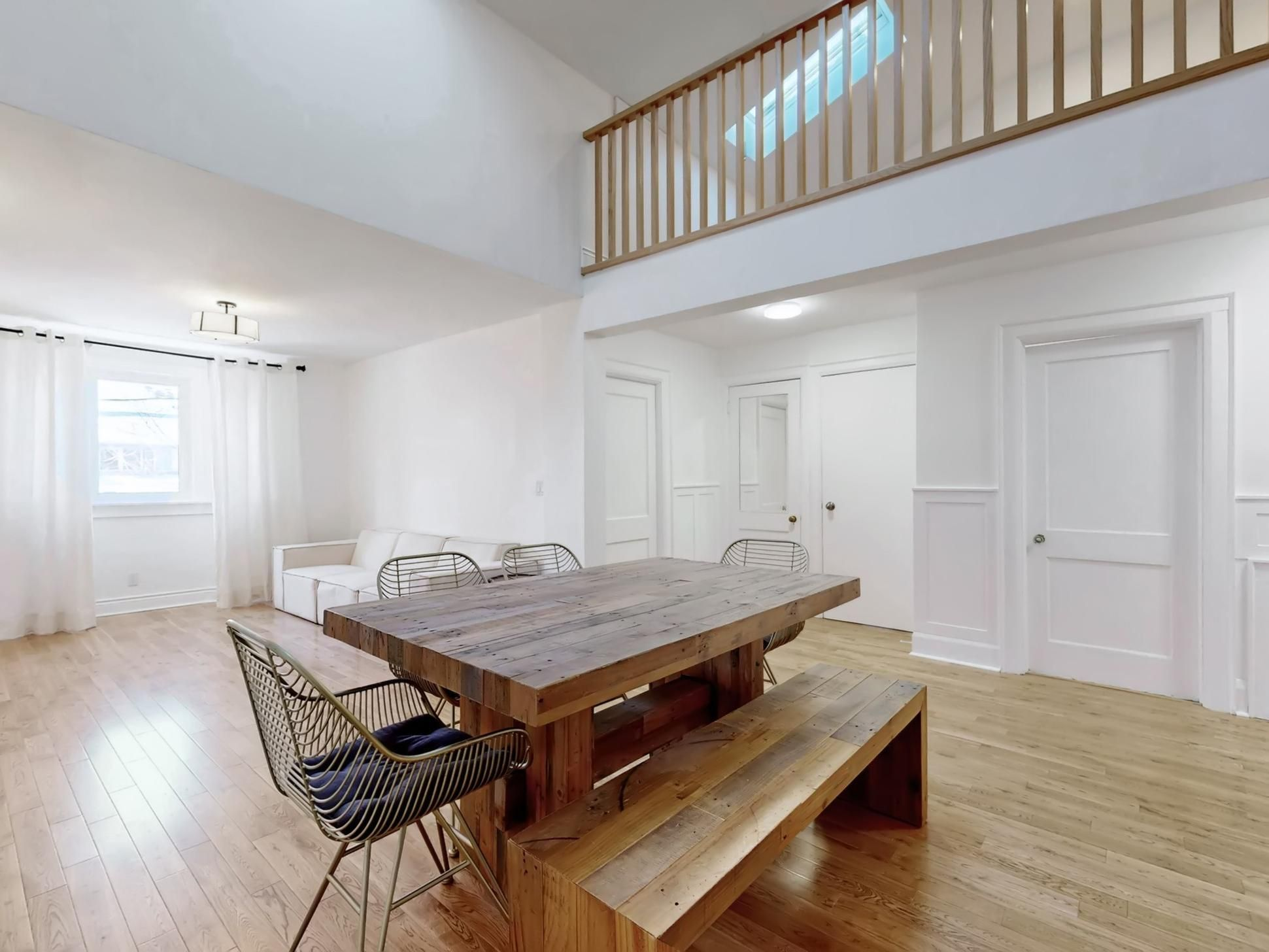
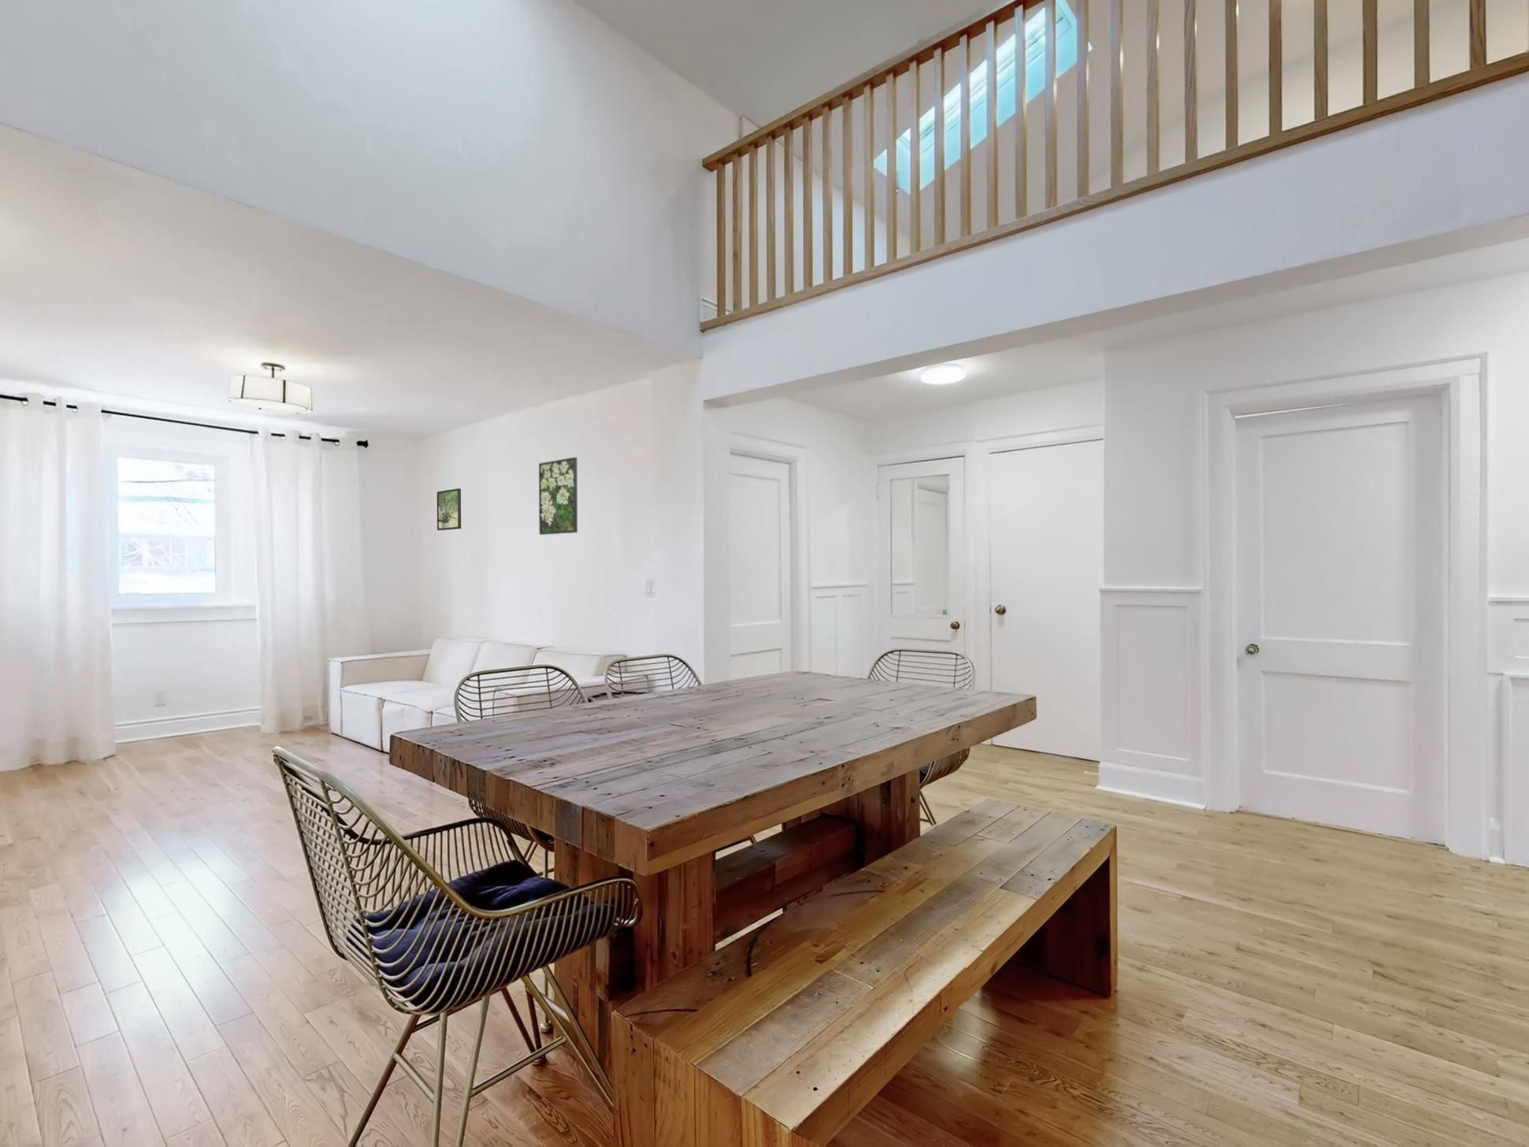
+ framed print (557, 498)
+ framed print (448, 510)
